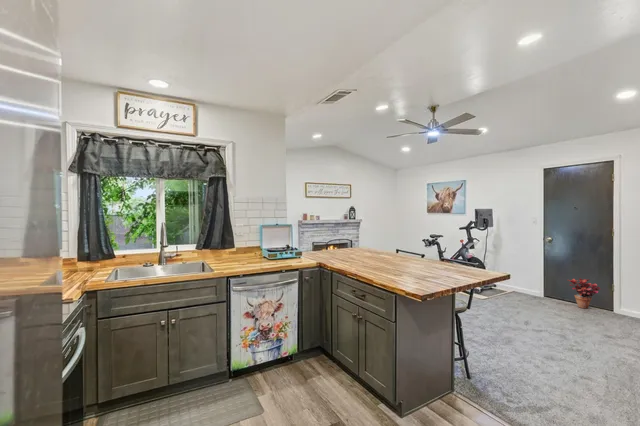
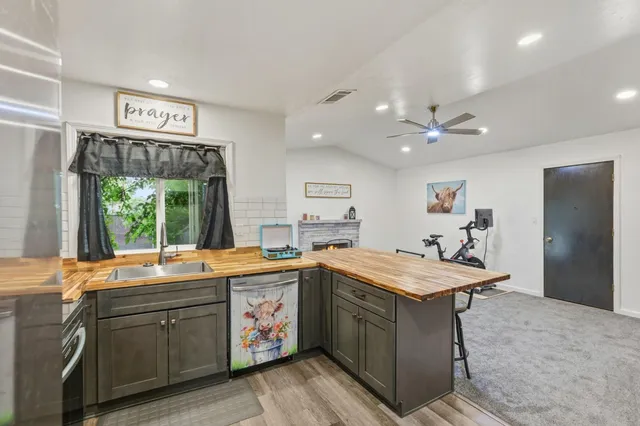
- potted plant (584, 293)
